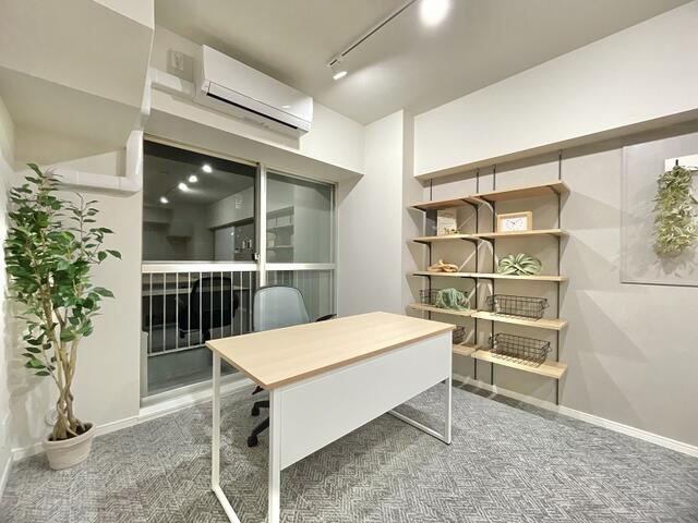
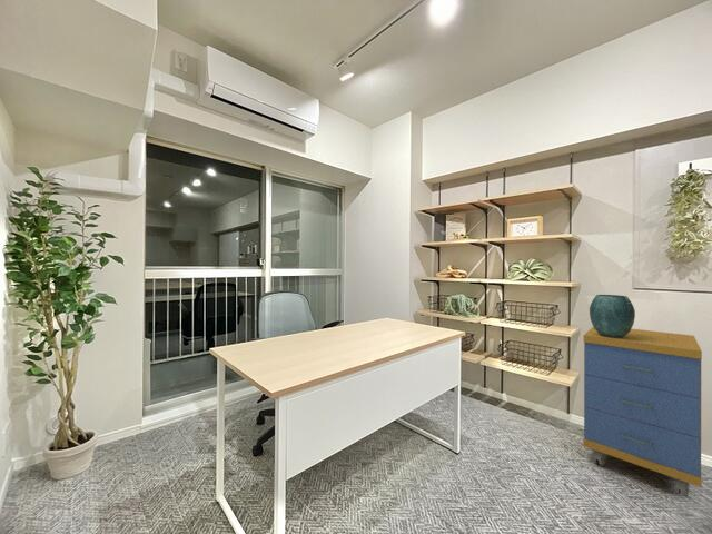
+ storage cabinet (637, 399)
+ vase (611, 315)
